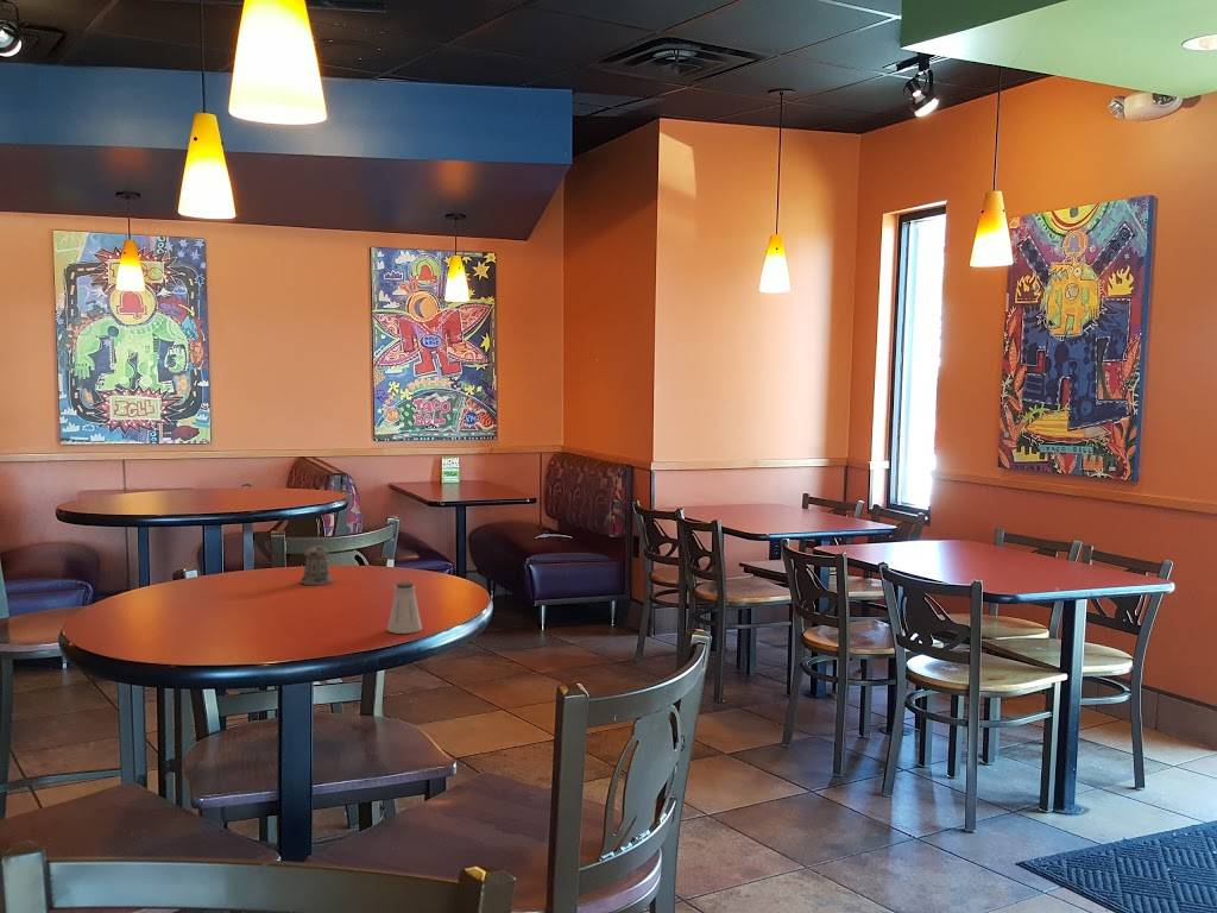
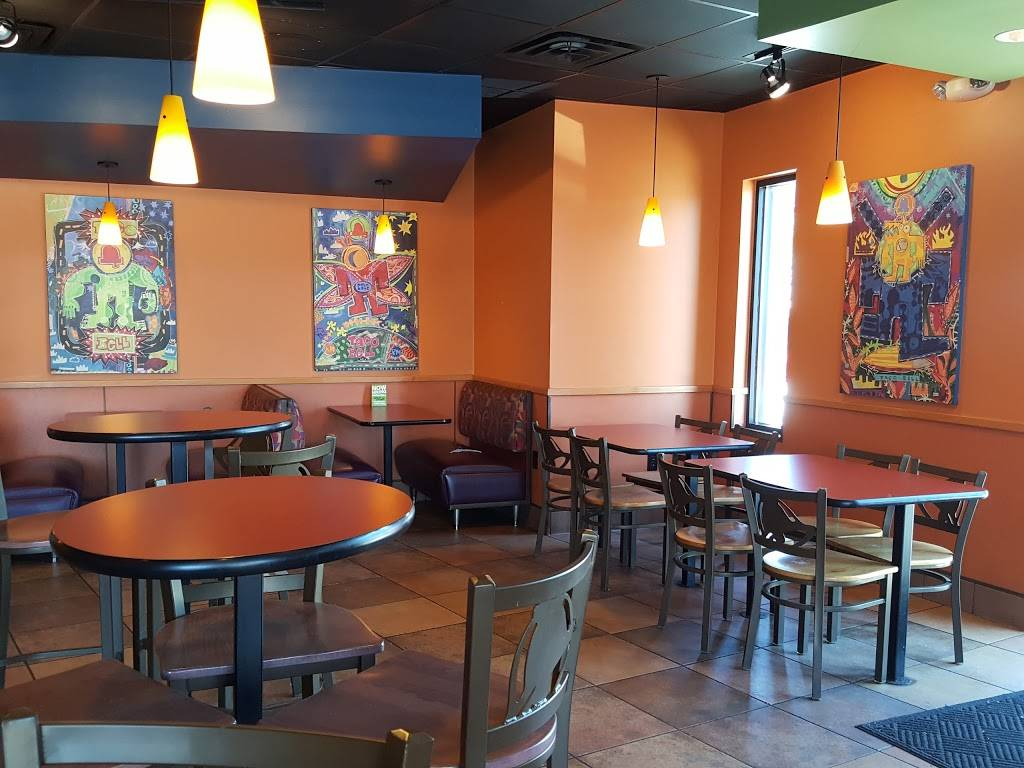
- saltshaker (404, 606)
- pepper shaker (315, 562)
